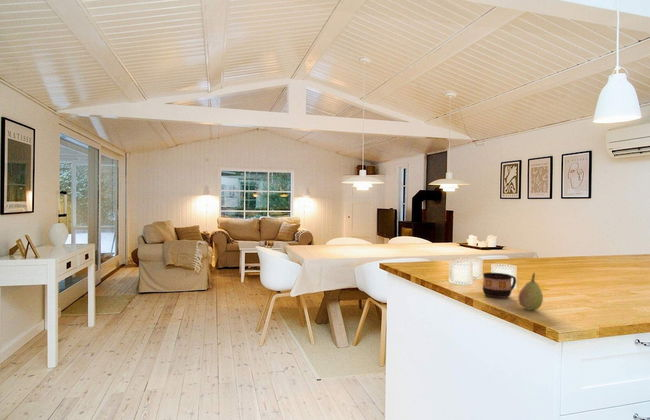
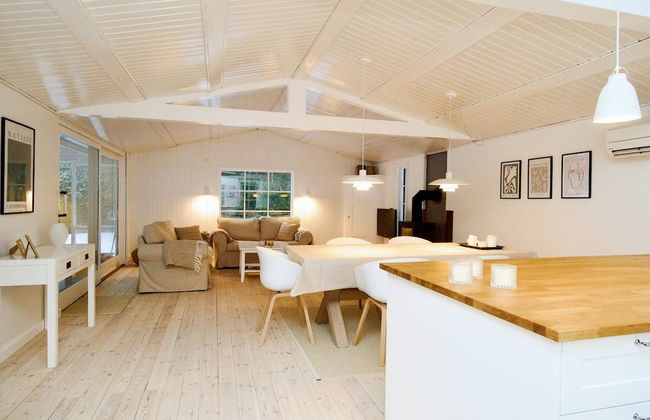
- fruit (530, 291)
- cup (498, 285)
